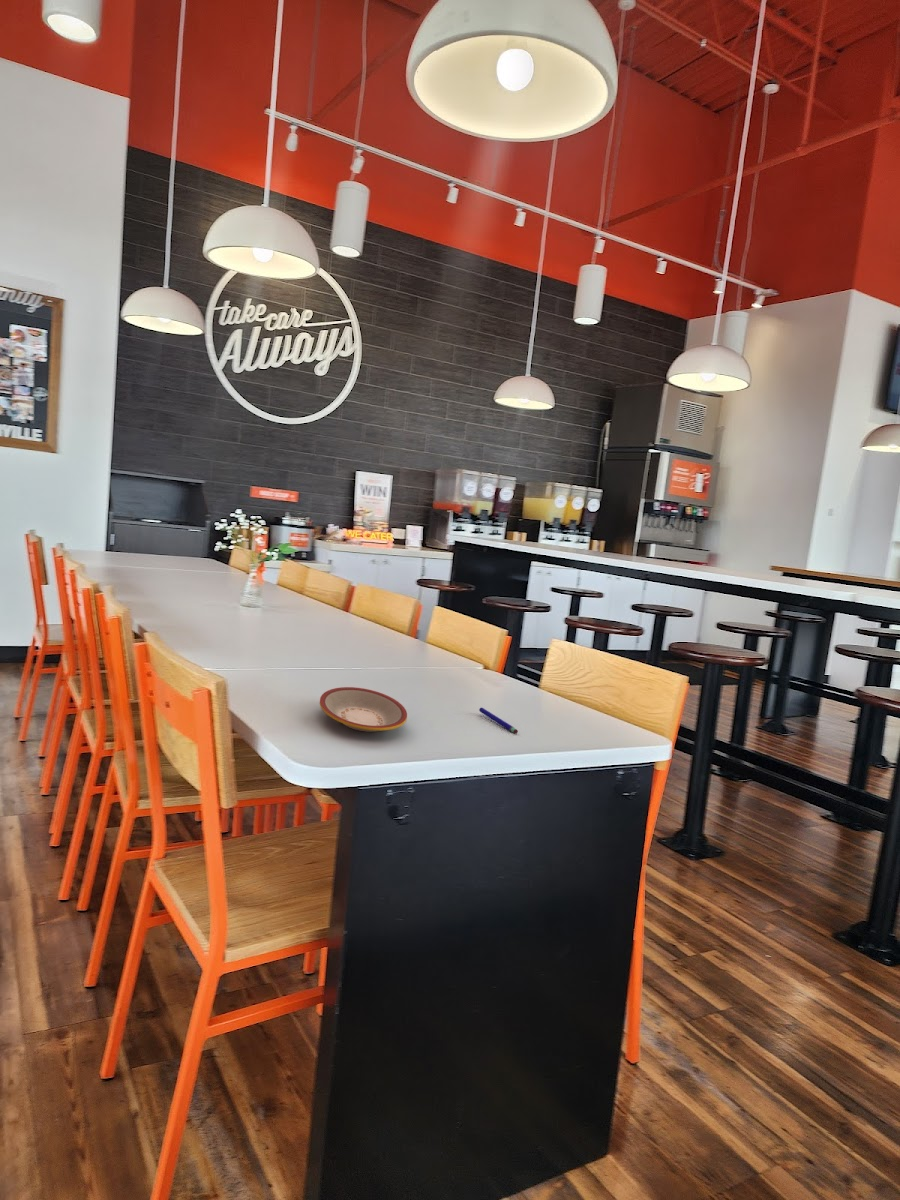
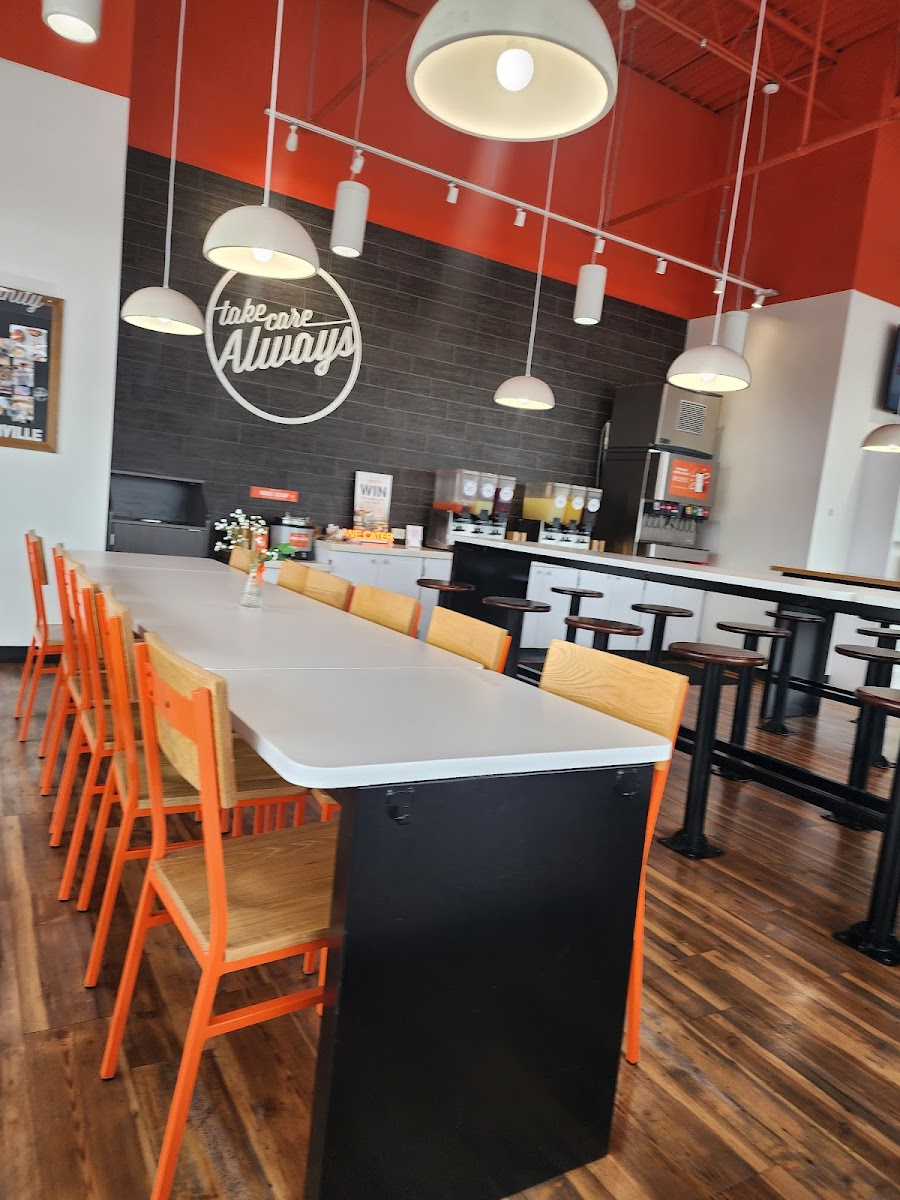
- plate (362, 712)
- pen (497, 720)
